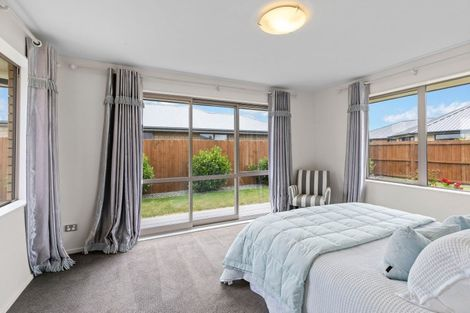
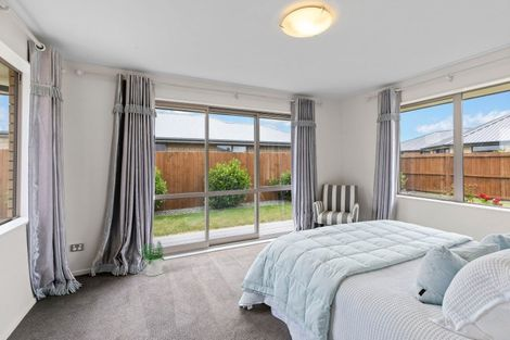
+ potted plant (152, 257)
